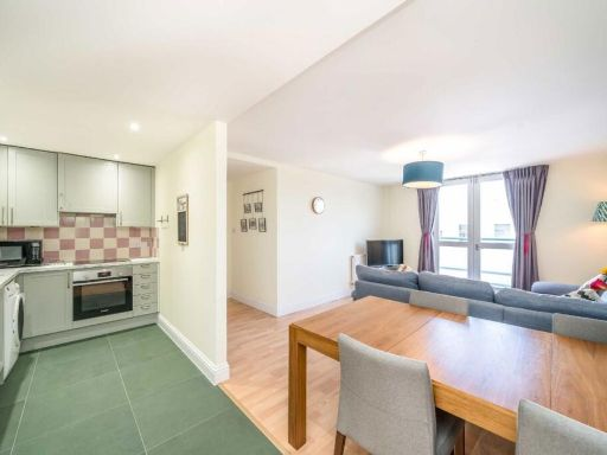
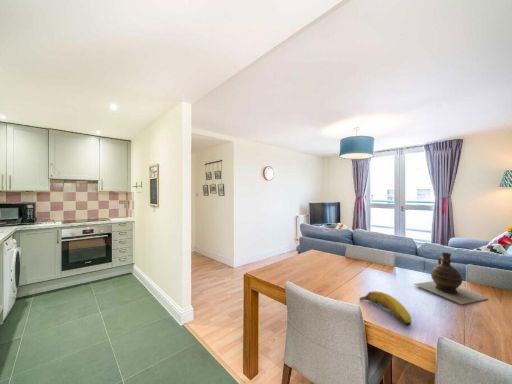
+ ceramic jug (448, 272)
+ fruit (382, 304)
